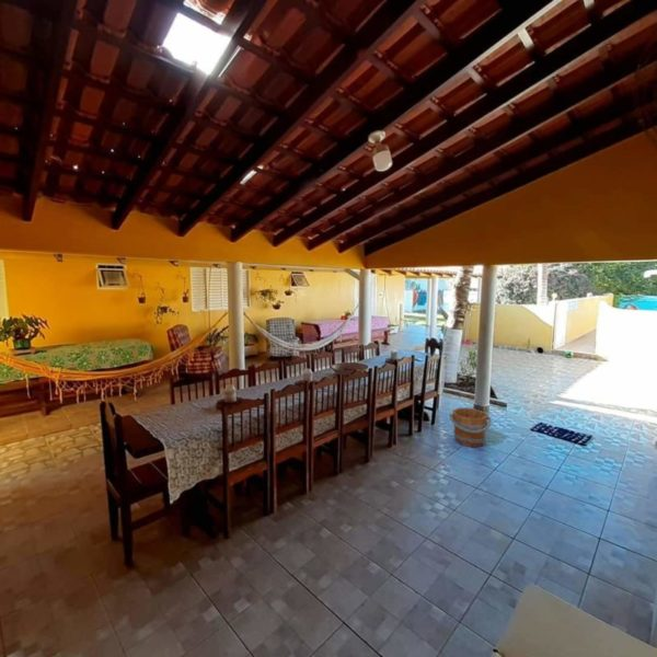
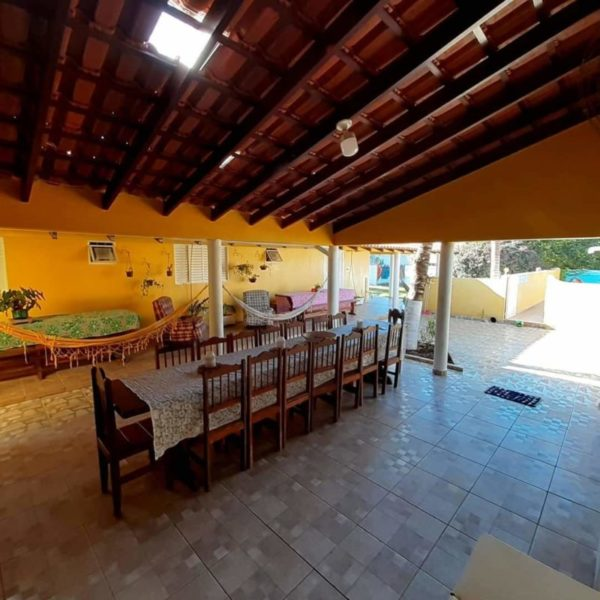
- bucket (470, 427)
